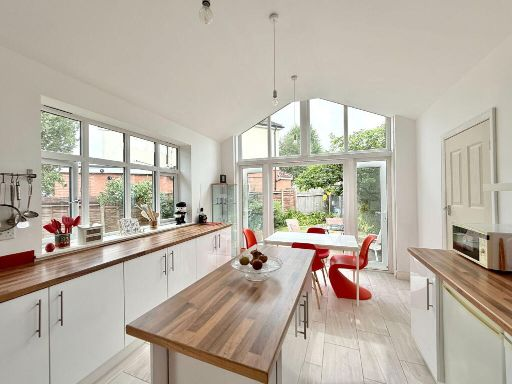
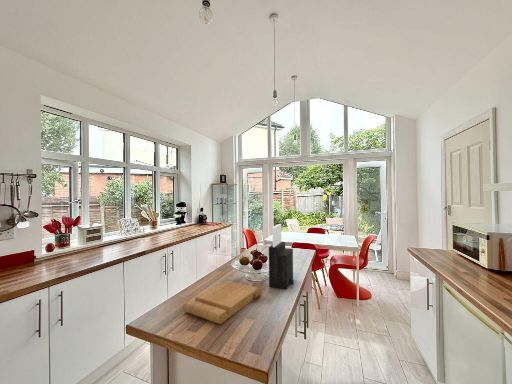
+ knife block (283, 254)
+ cutting board (224, 298)
